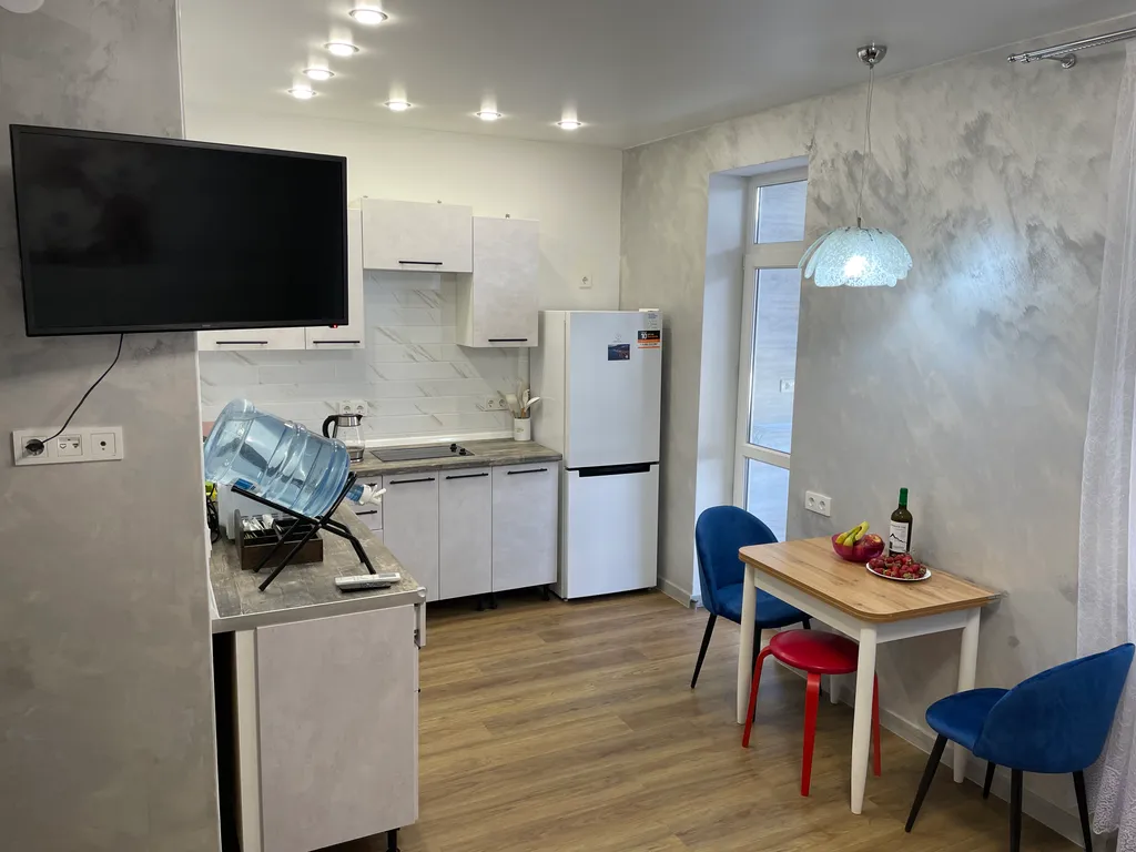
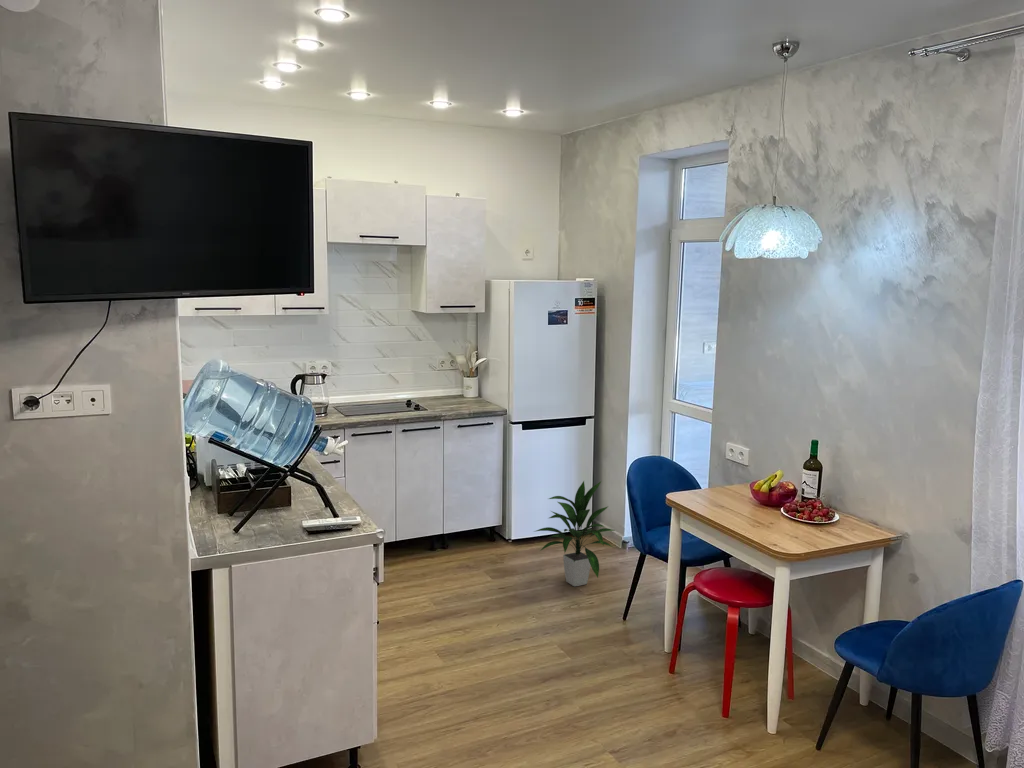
+ indoor plant (578, 534)
